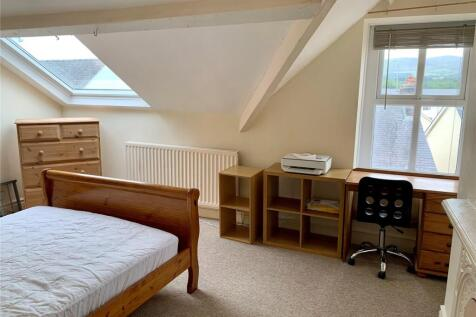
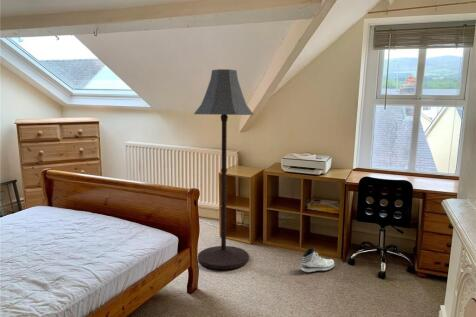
+ sneaker (318, 258)
+ floor lamp (224, 167)
